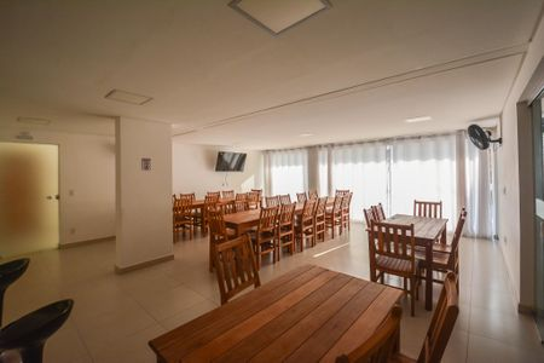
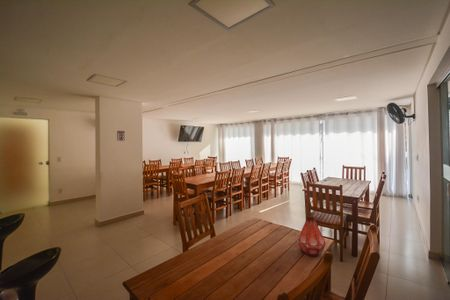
+ bottle (310, 232)
